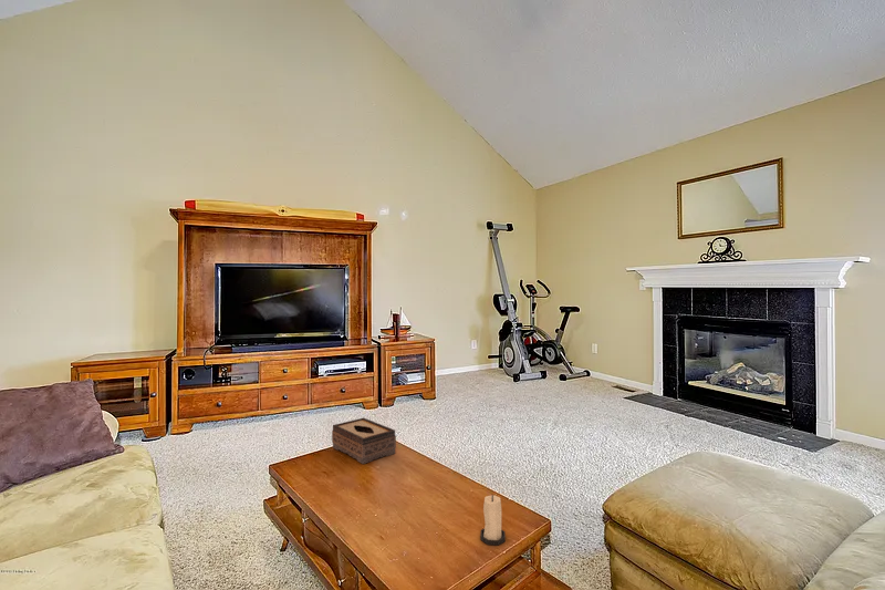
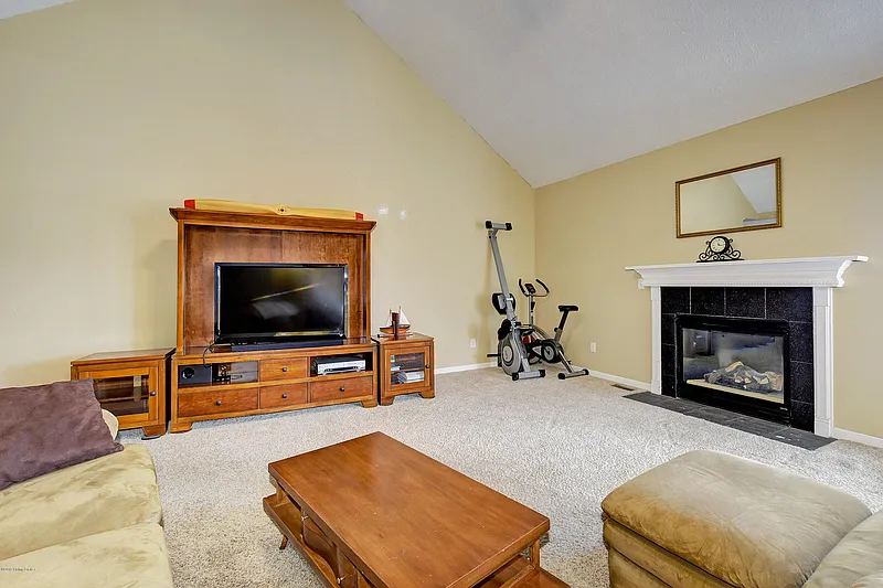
- candle (492, 516)
- tissue box (363, 438)
